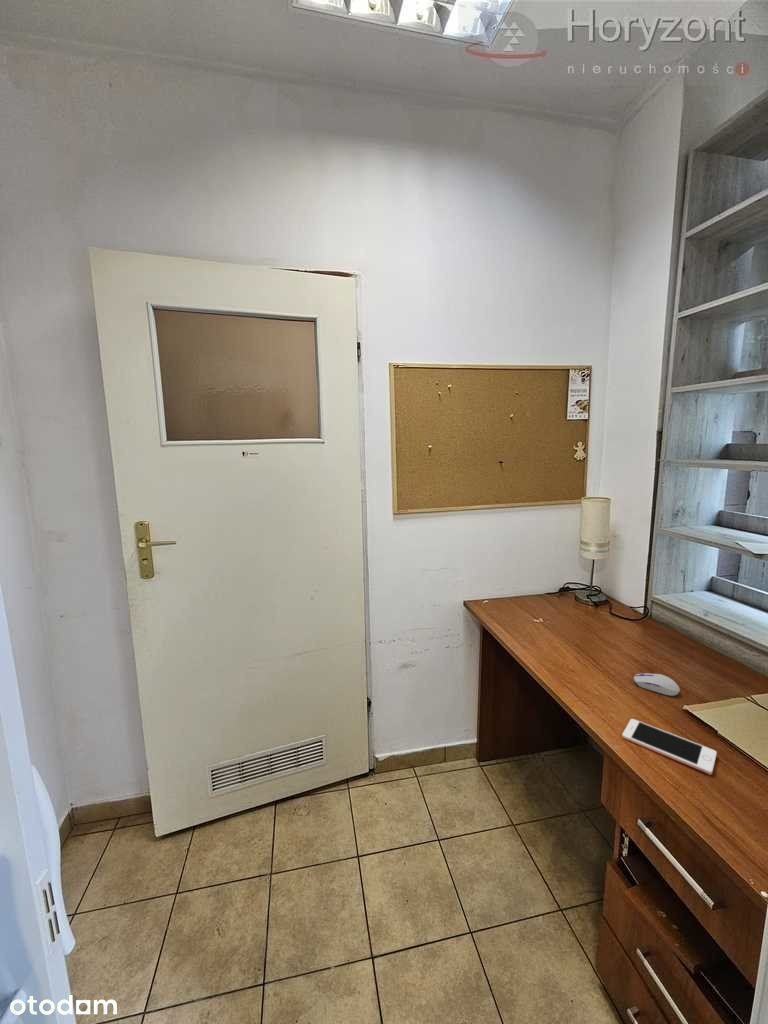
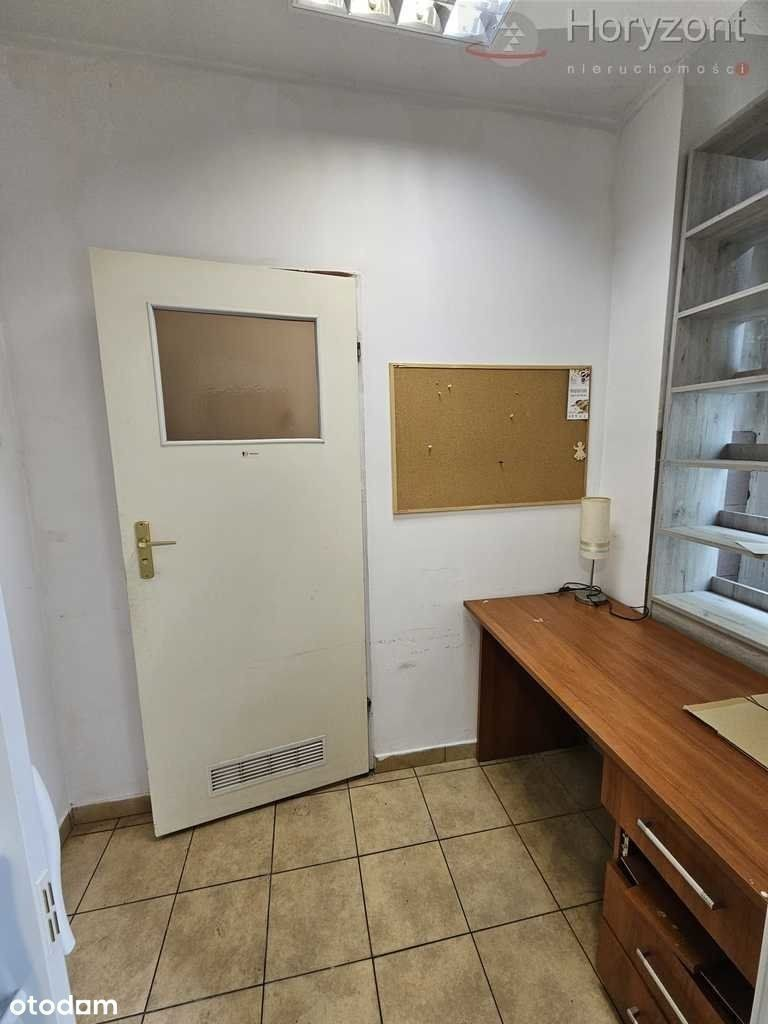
- cell phone (667, 744)
- computer mouse (656, 681)
